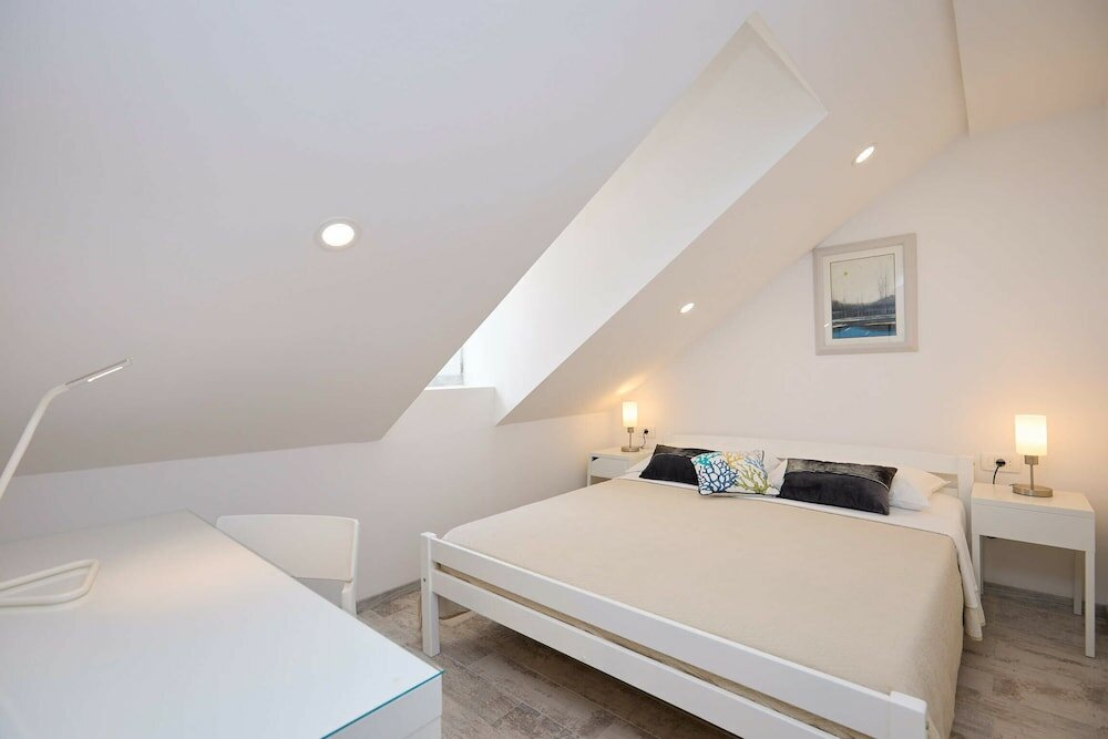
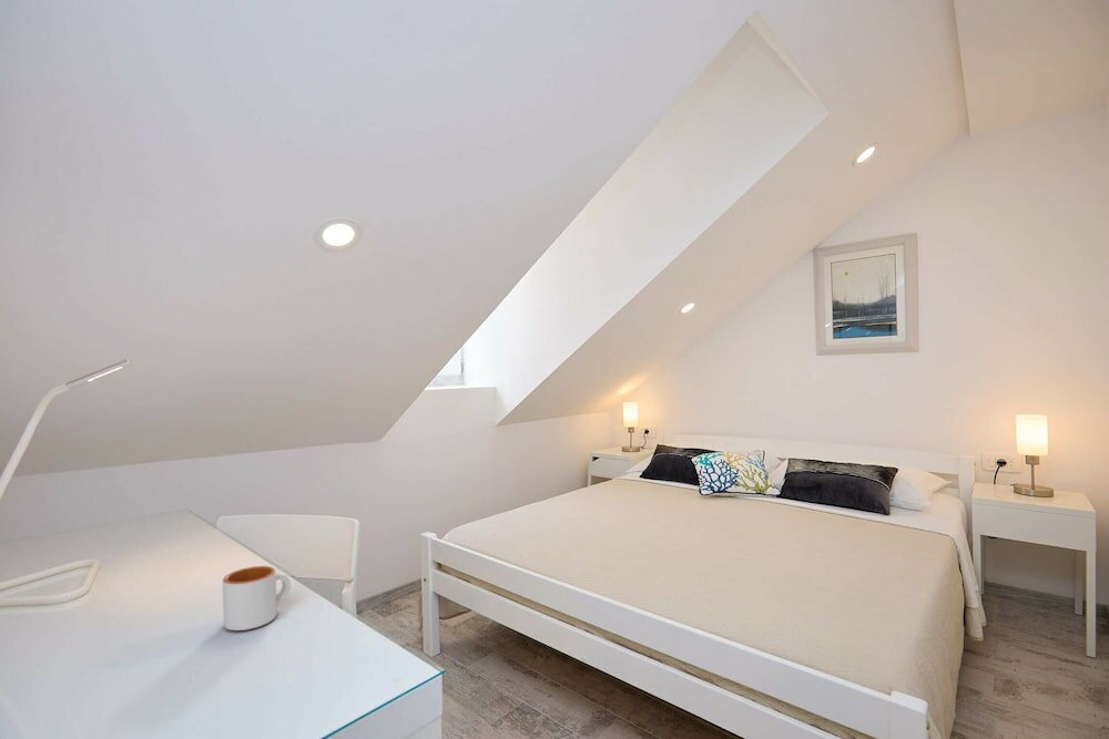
+ mug (257, 595)
